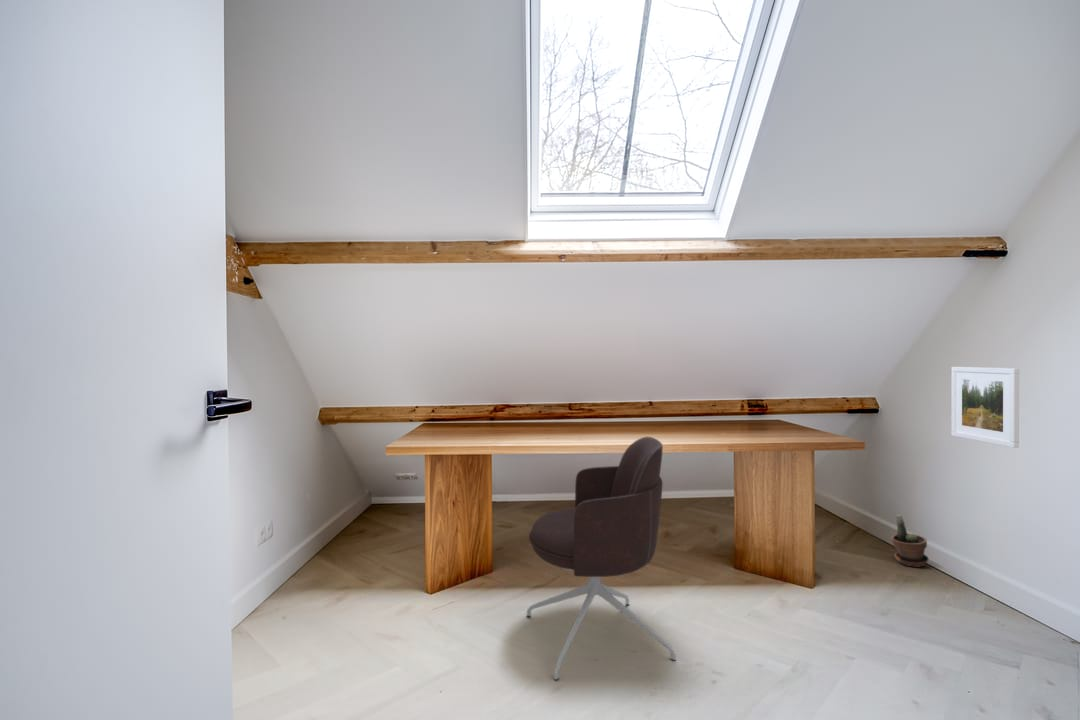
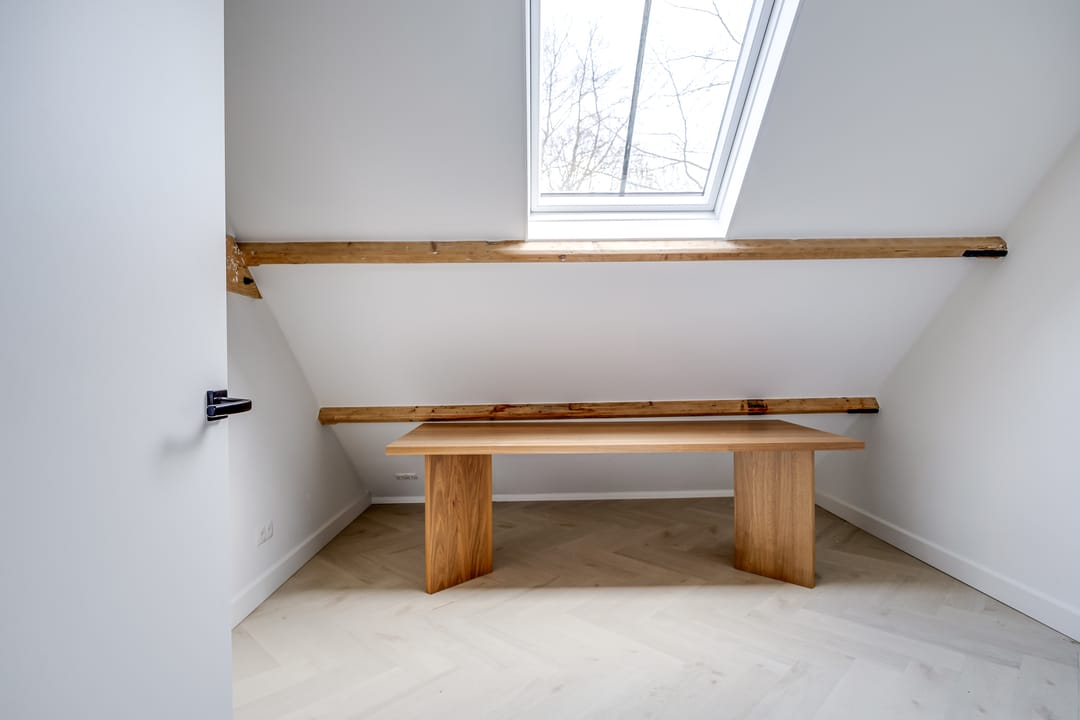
- office chair (595, 539)
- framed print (982, 404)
- potted plant (909, 540)
